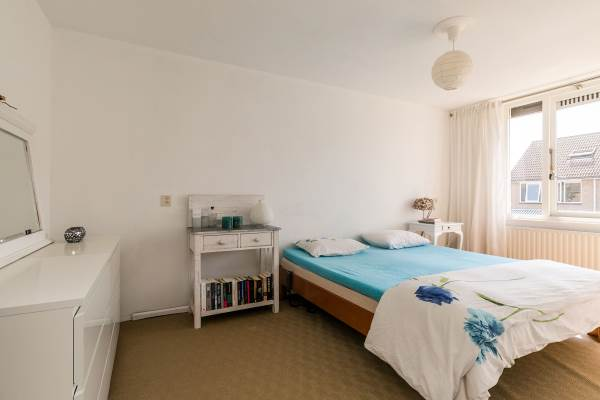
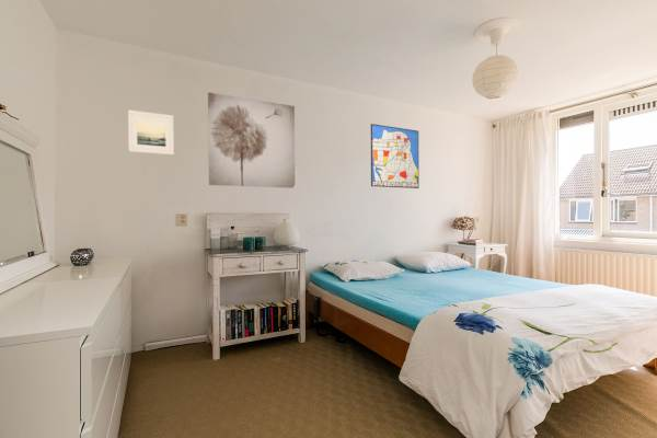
+ wall art (253, 142)
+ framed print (151, 132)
+ wall art (395, 157)
